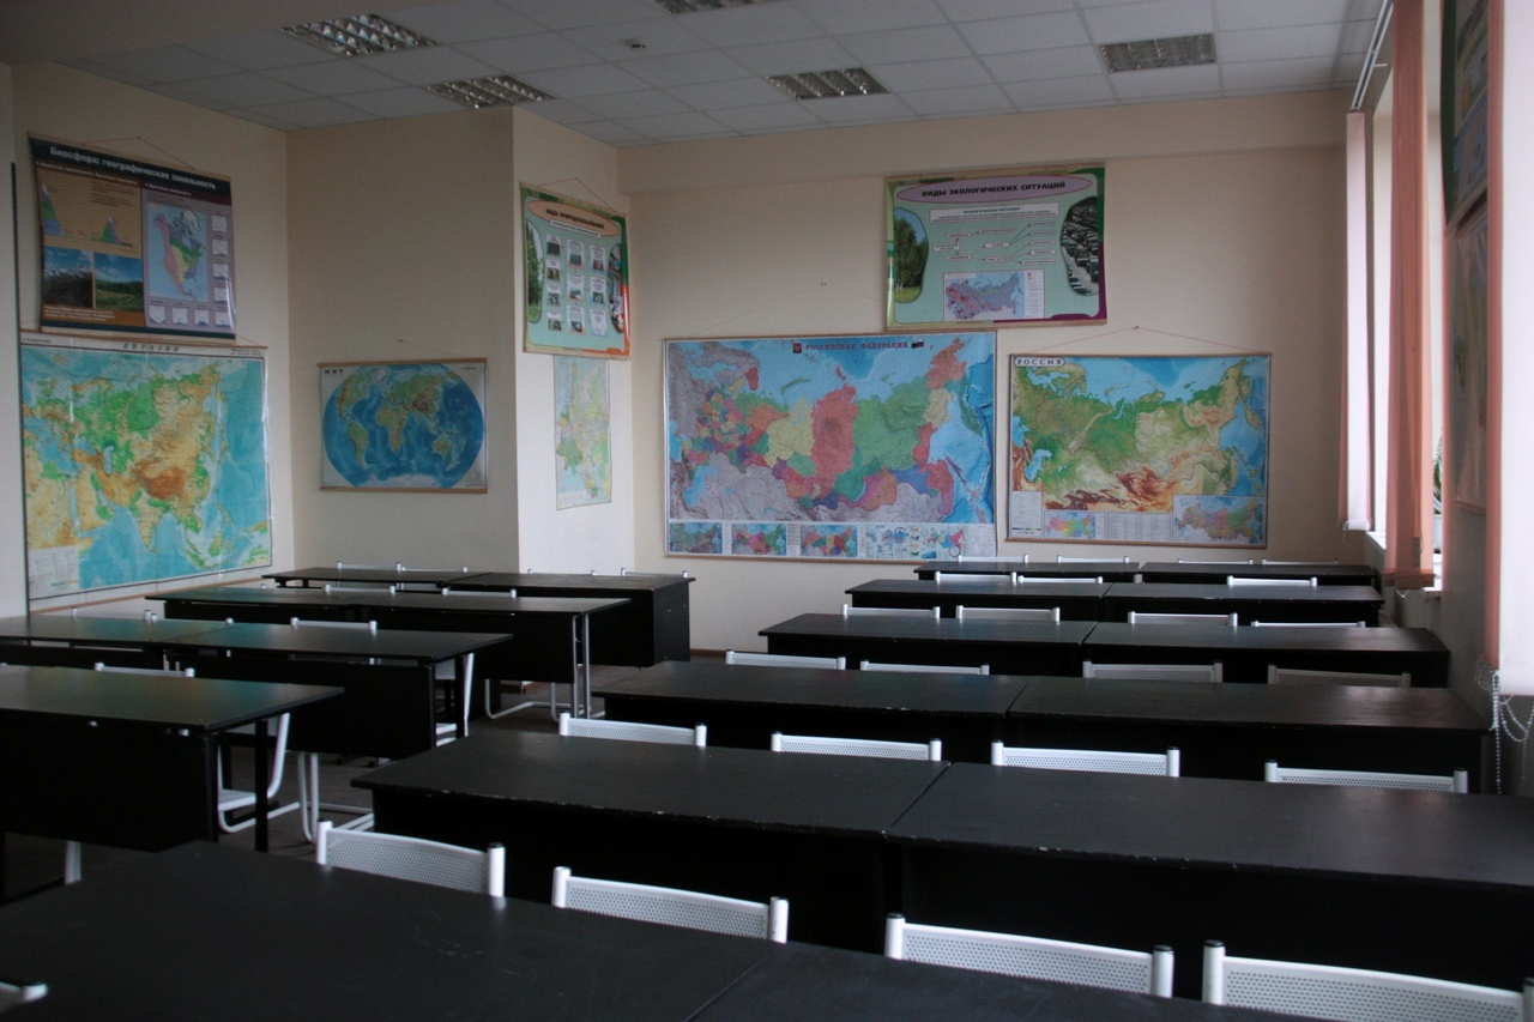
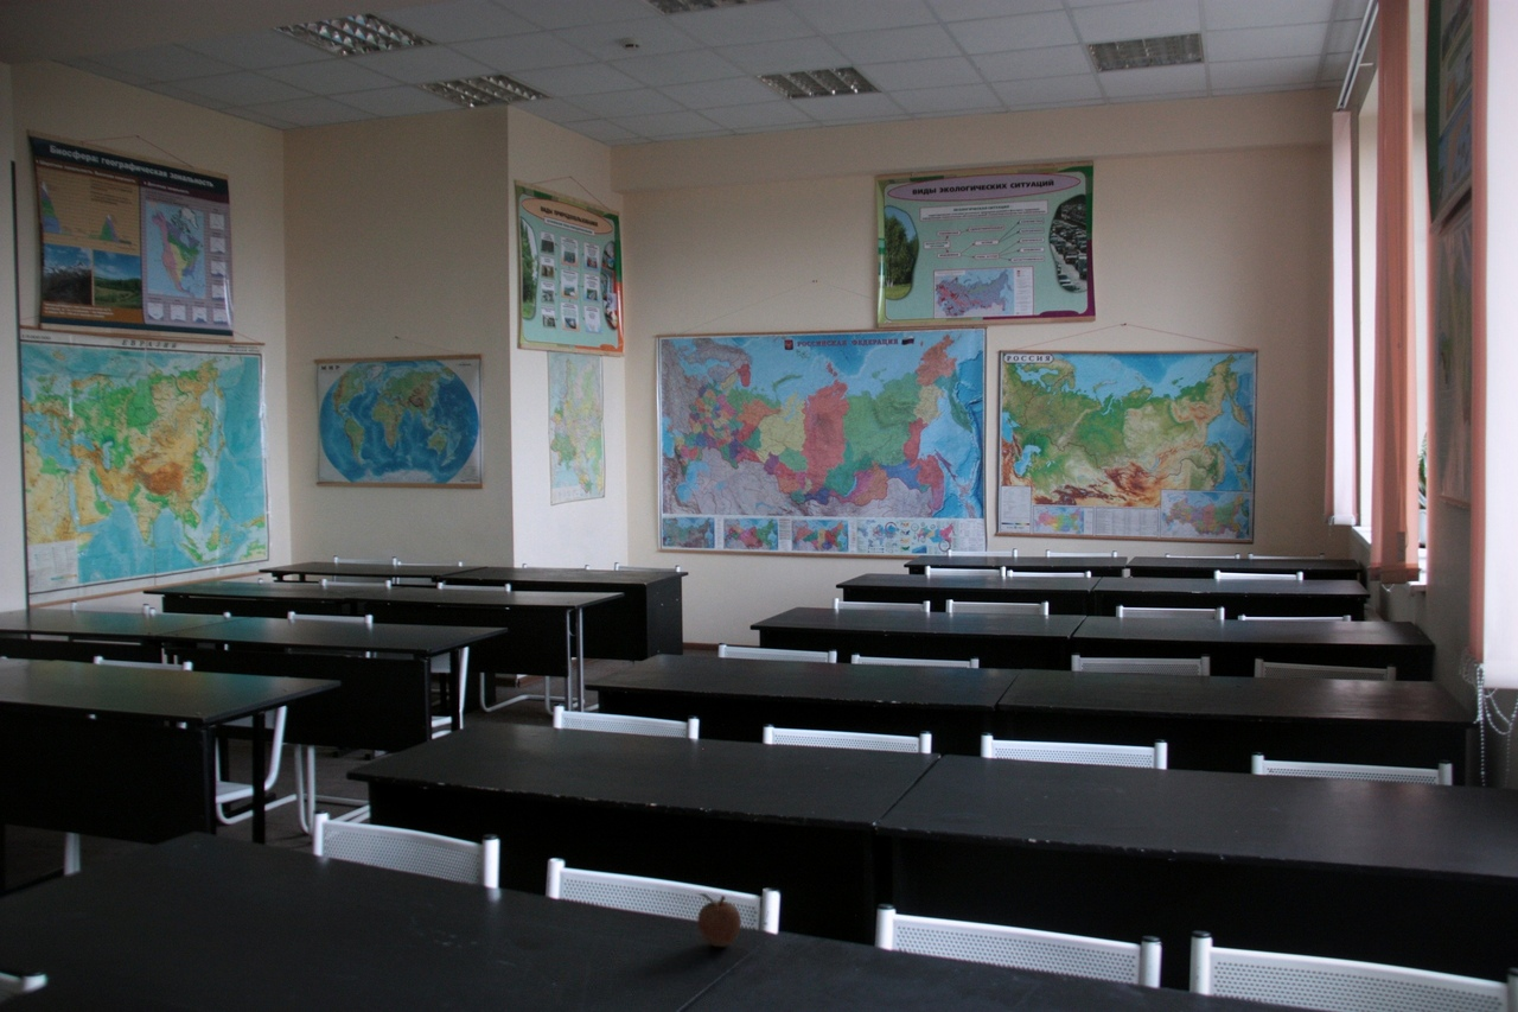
+ fruit (719, 918)
